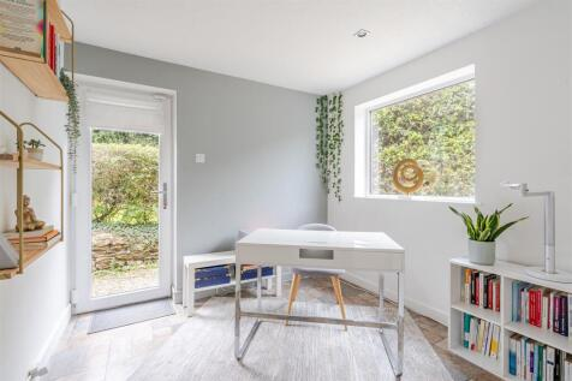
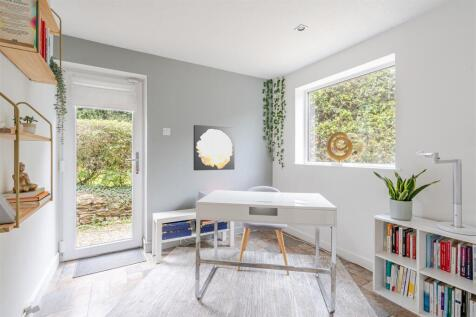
+ wall art (214, 148)
